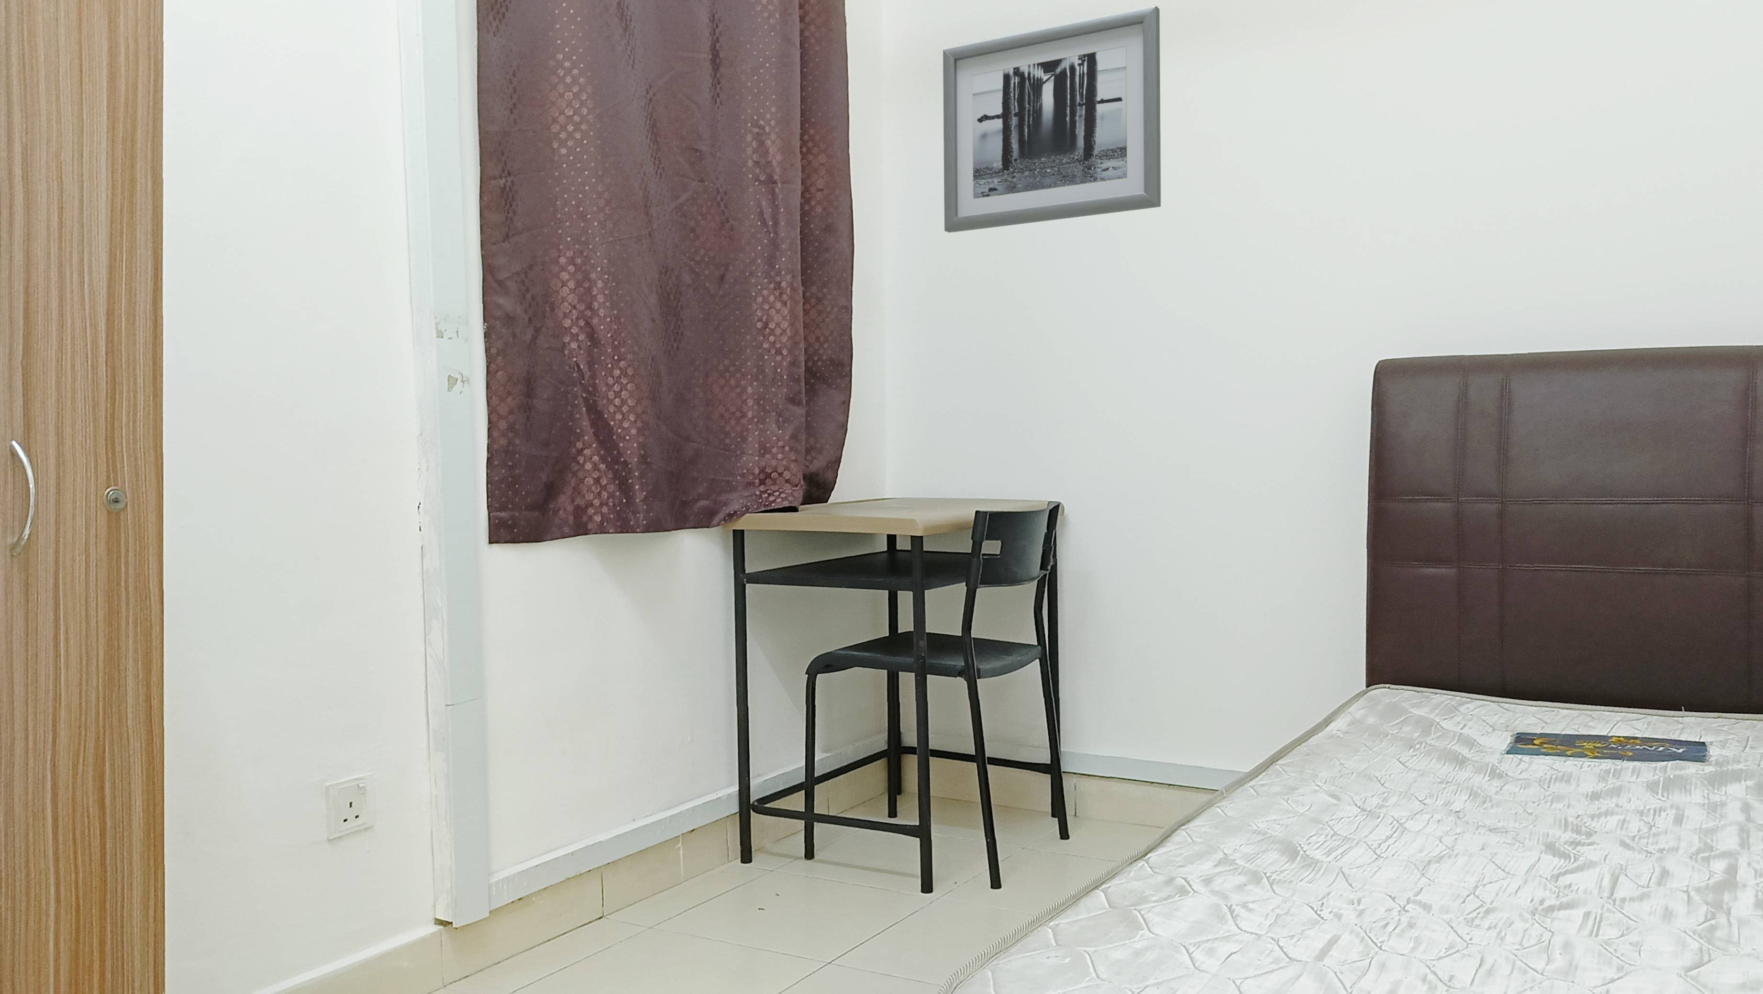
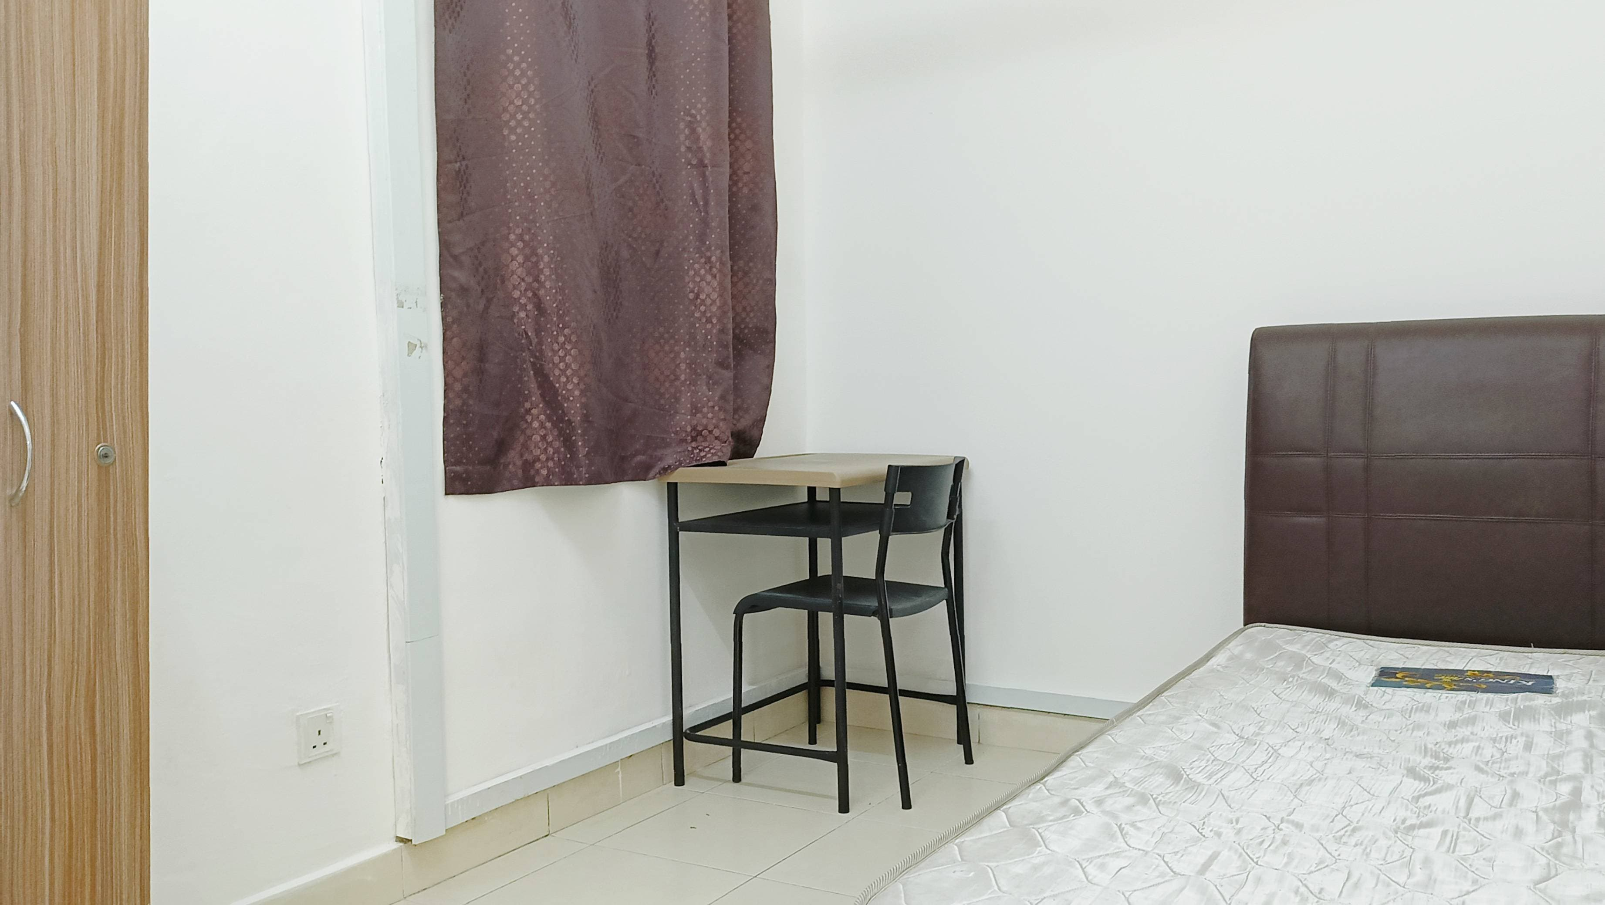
- wall art (1047, 125)
